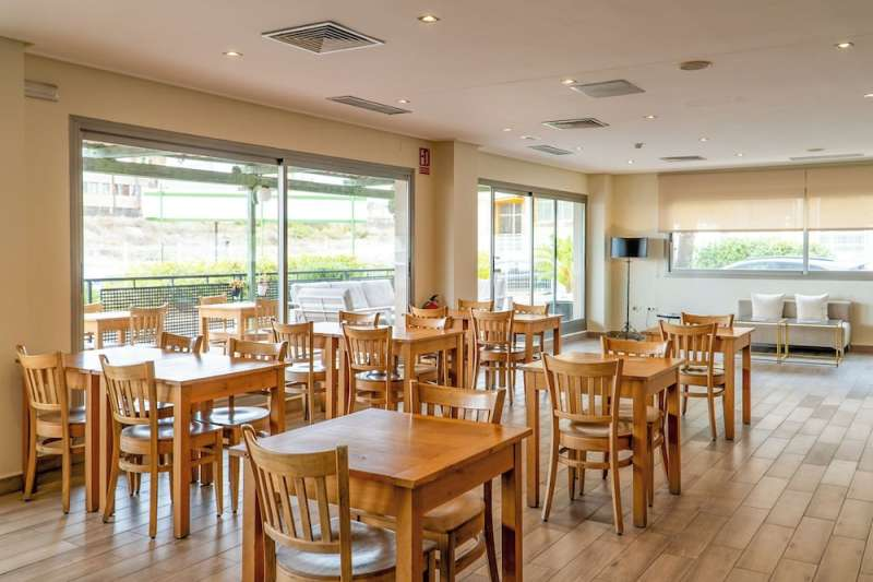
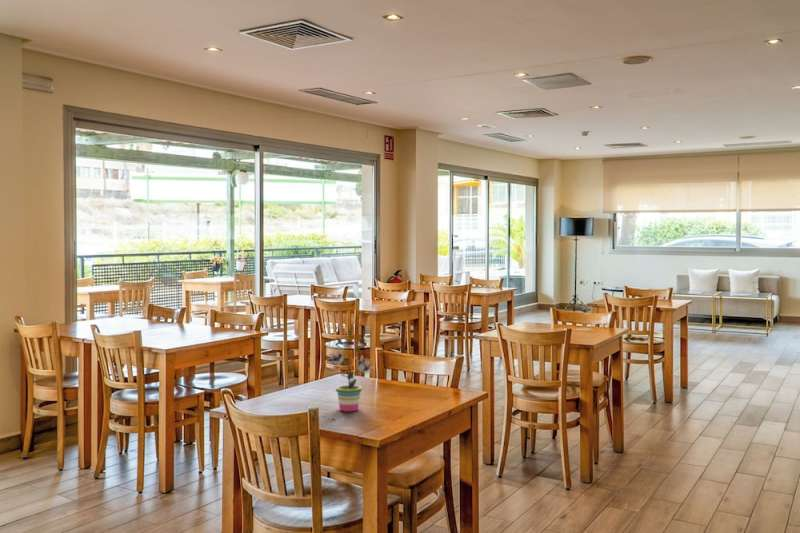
+ potted plant (349, 370)
